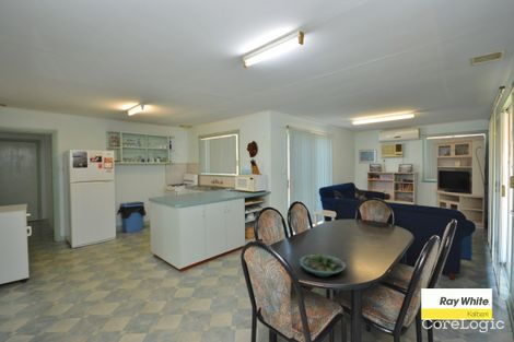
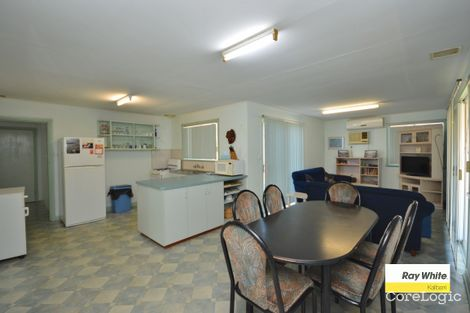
- succulent planter (322, 259)
